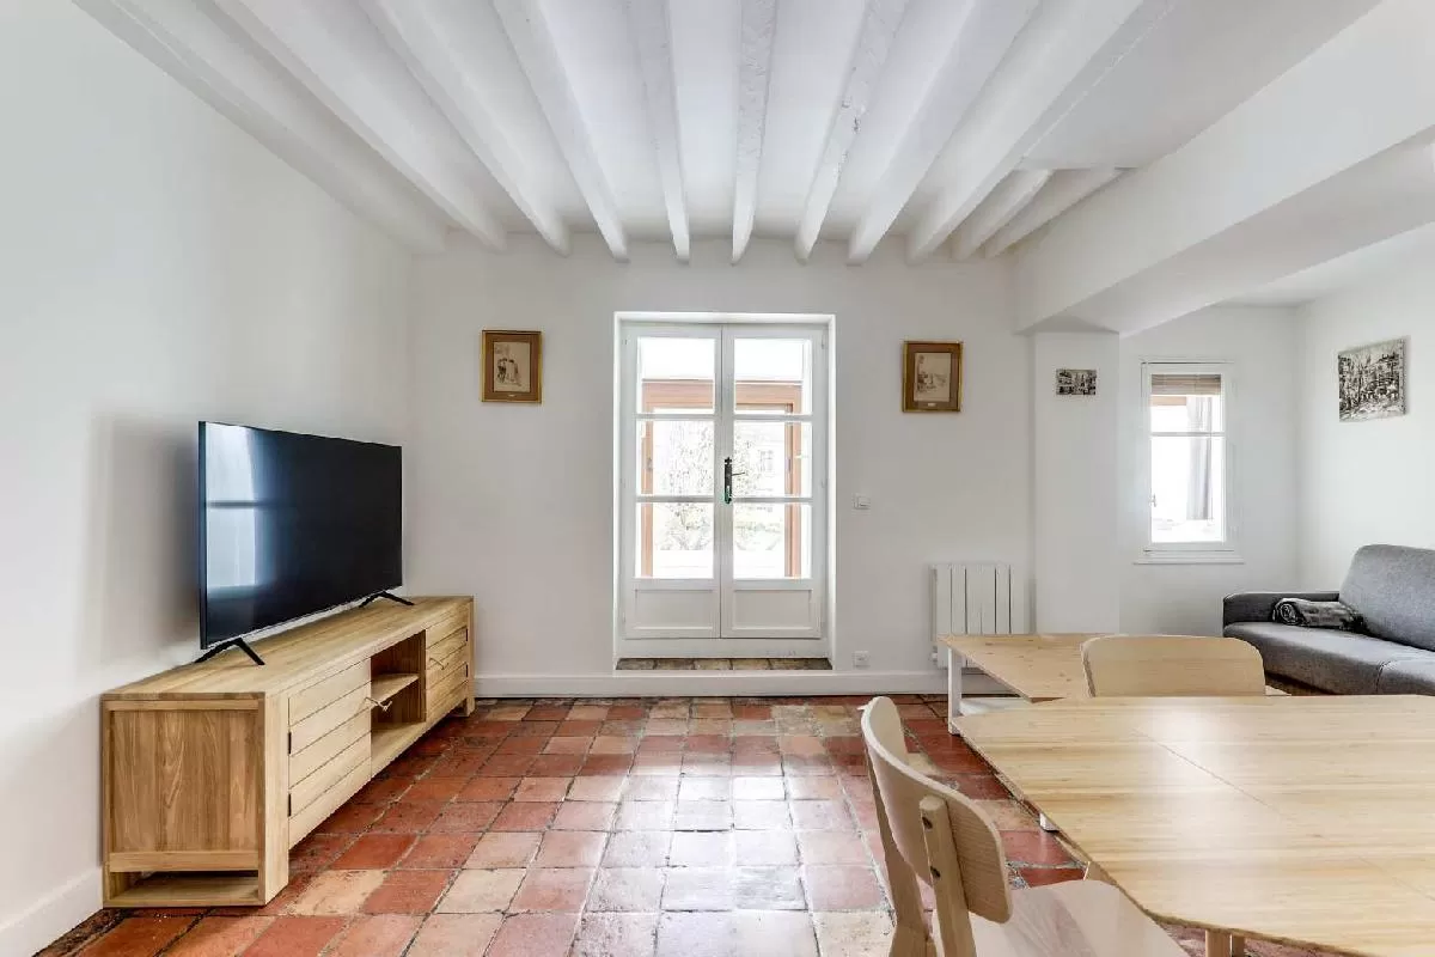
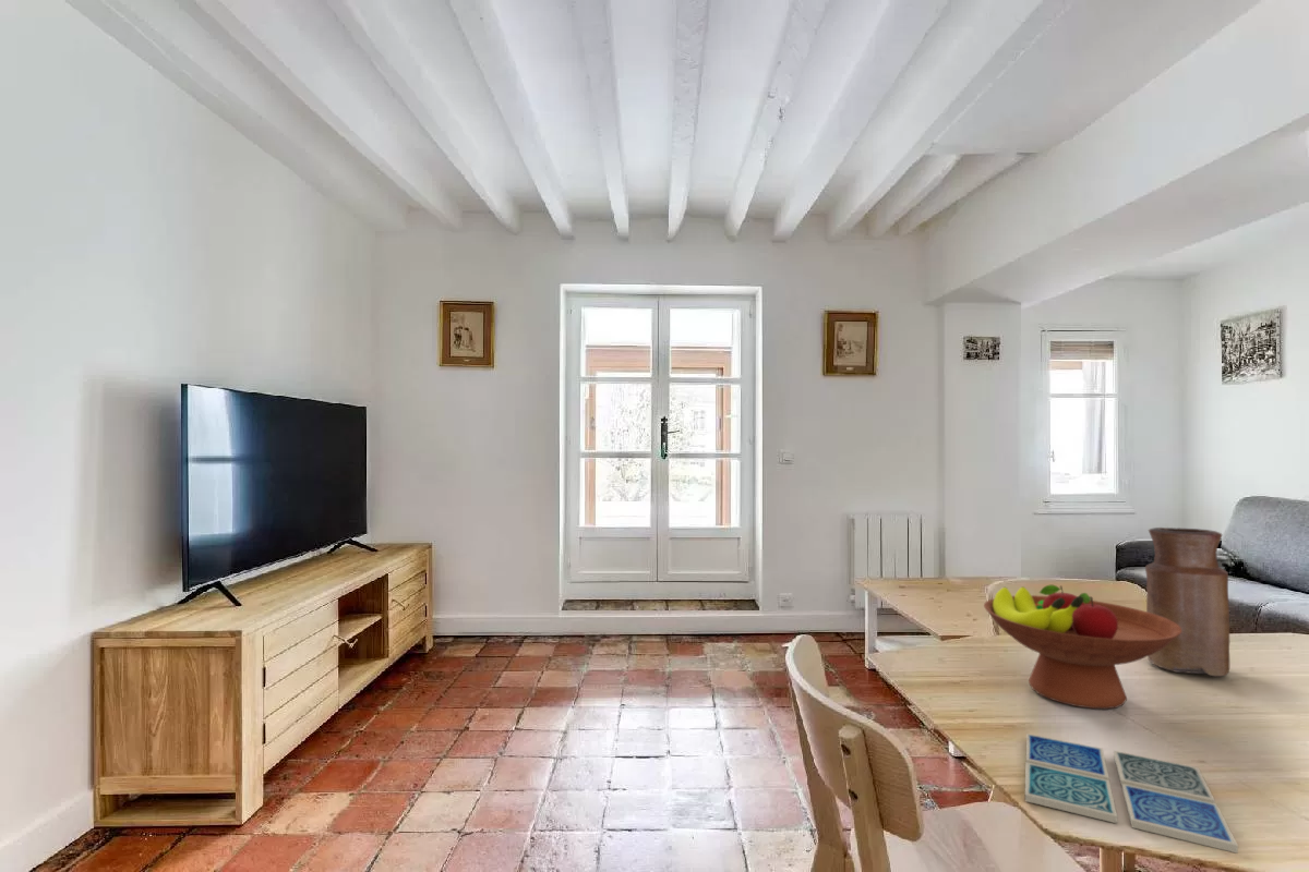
+ fruit bowl (1076, 639)
+ drink coaster (1120, 783)
+ vase (1186, 598)
